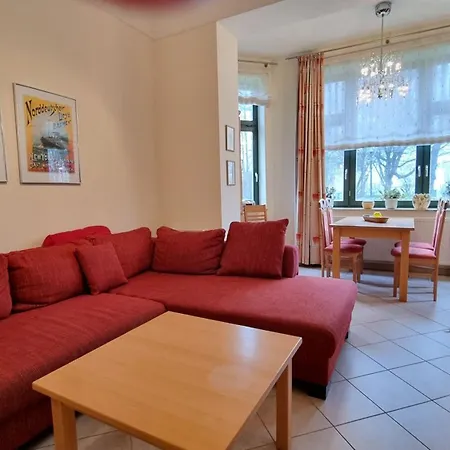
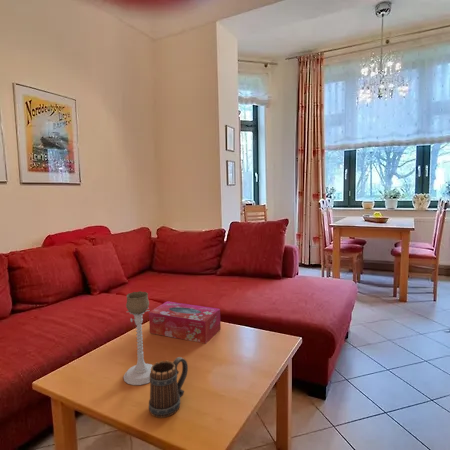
+ mug (169, 384)
+ tissue box (185, 320)
+ candle holder (139, 335)
